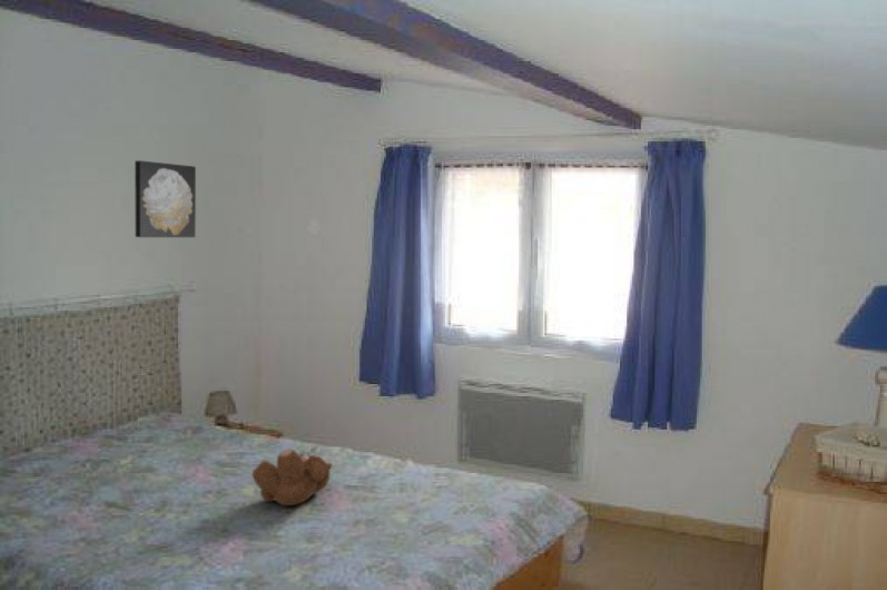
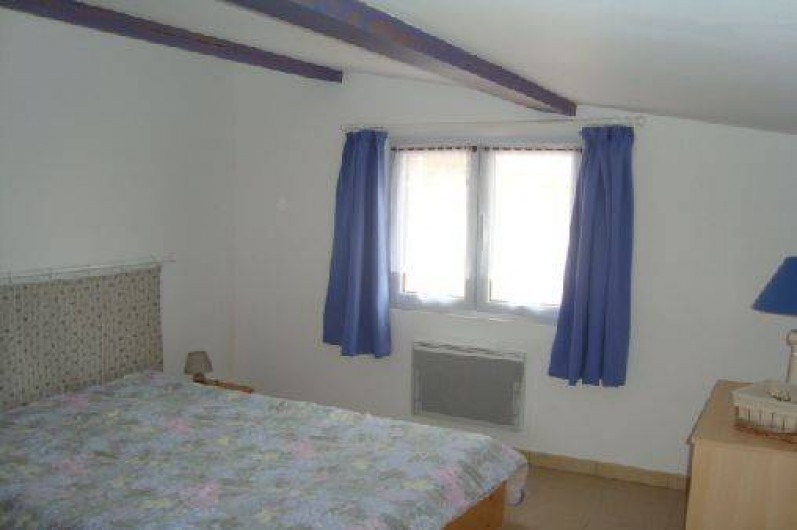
- teddy bear (299, 471)
- wall art (166, 200)
